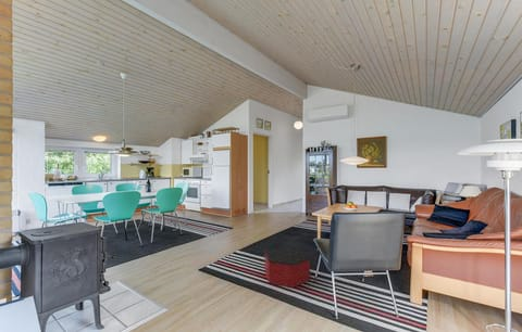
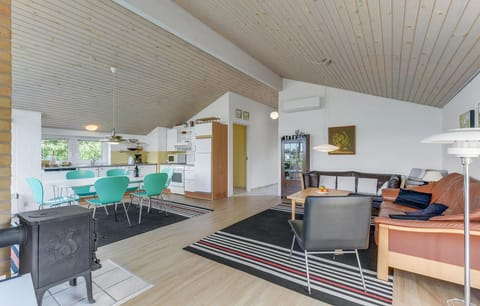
- ottoman (286, 265)
